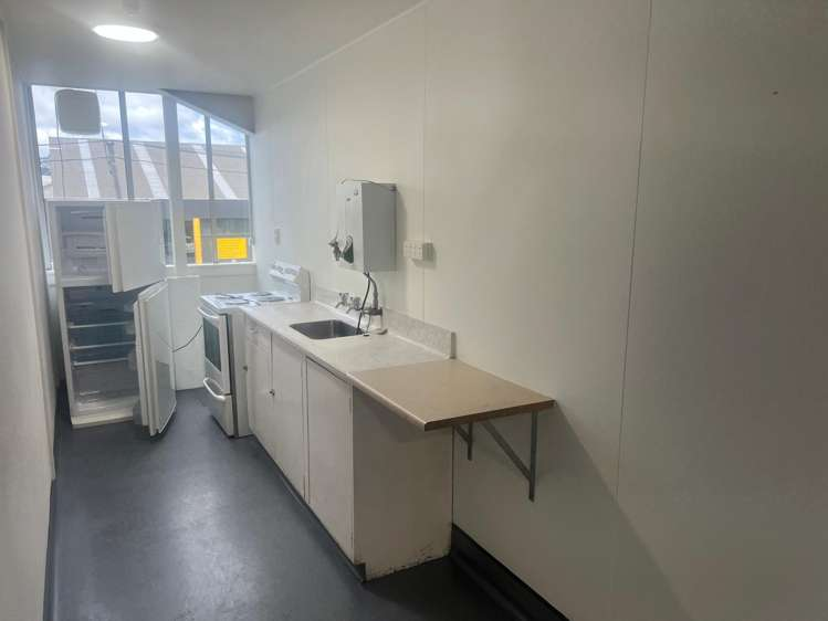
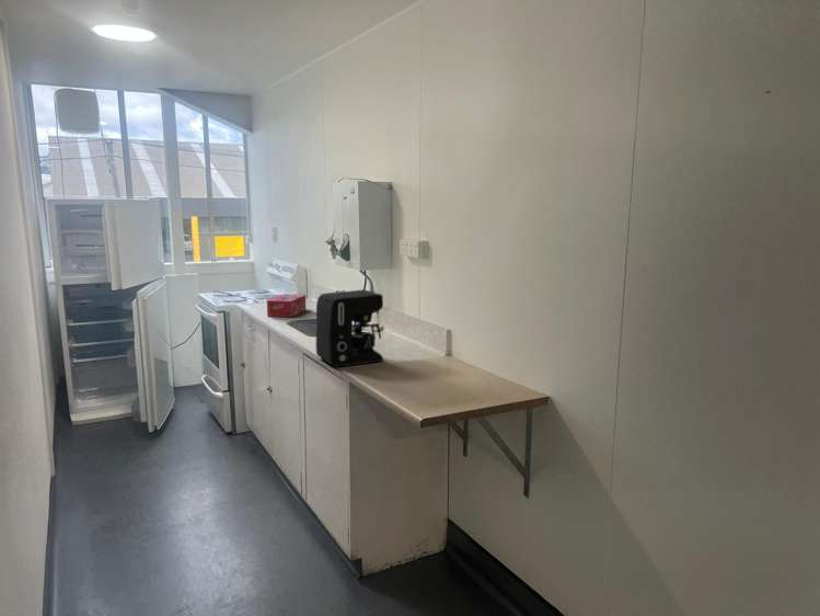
+ tissue box (287, 305)
+ coffee maker (351, 327)
